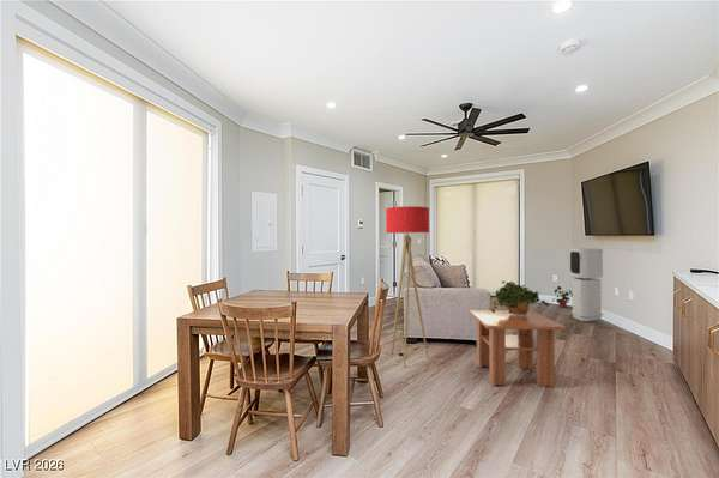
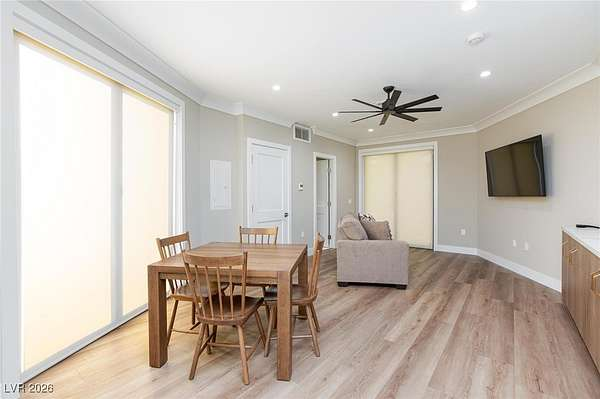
- potted plant (562, 296)
- air purifier (588, 283)
- potted plant (516, 297)
- floor lamp (407, 284)
- coffee table (512, 346)
